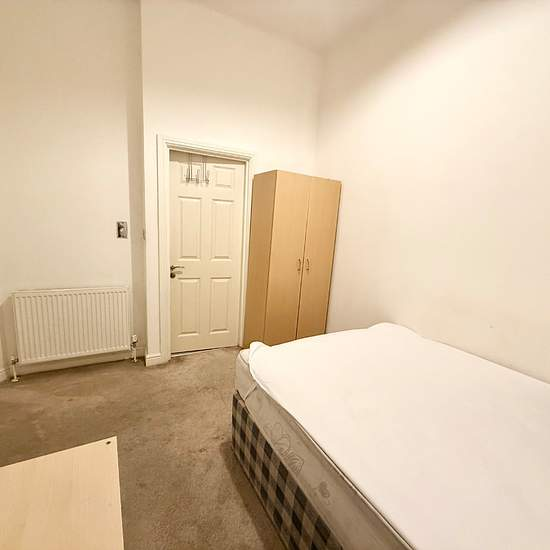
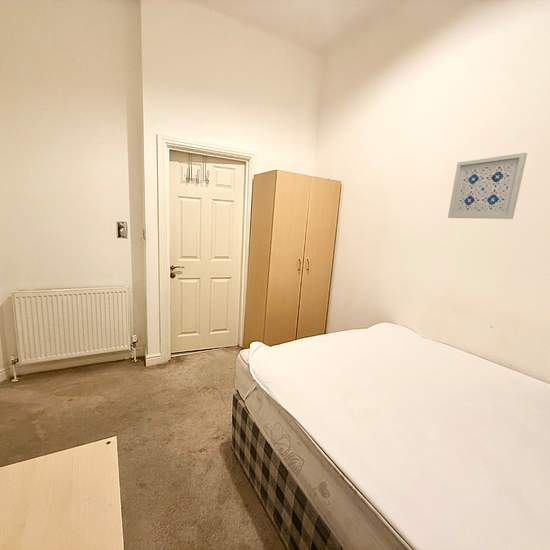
+ wall art (483, 188)
